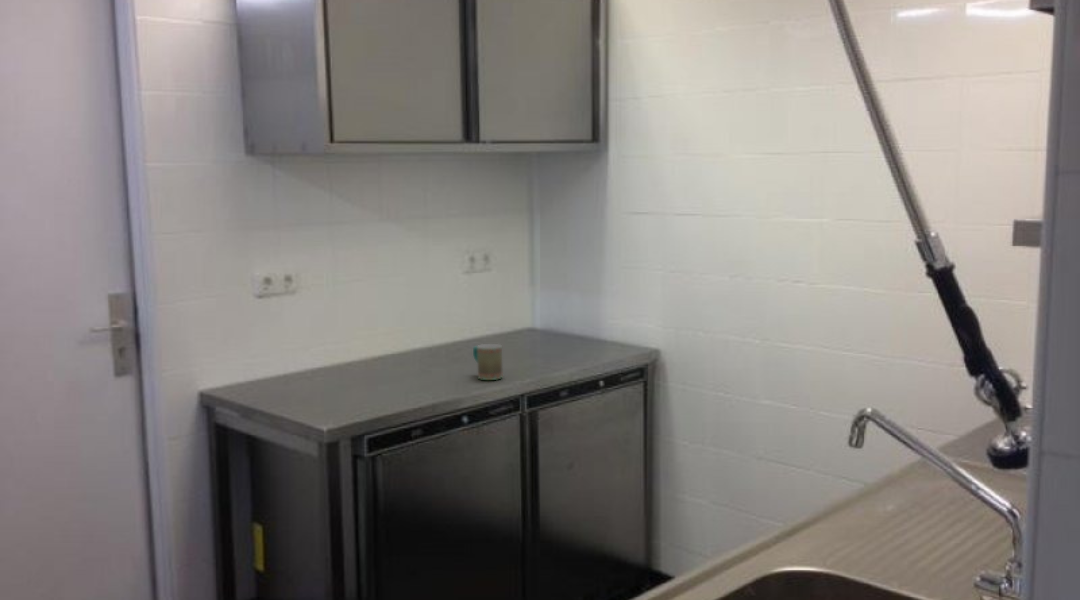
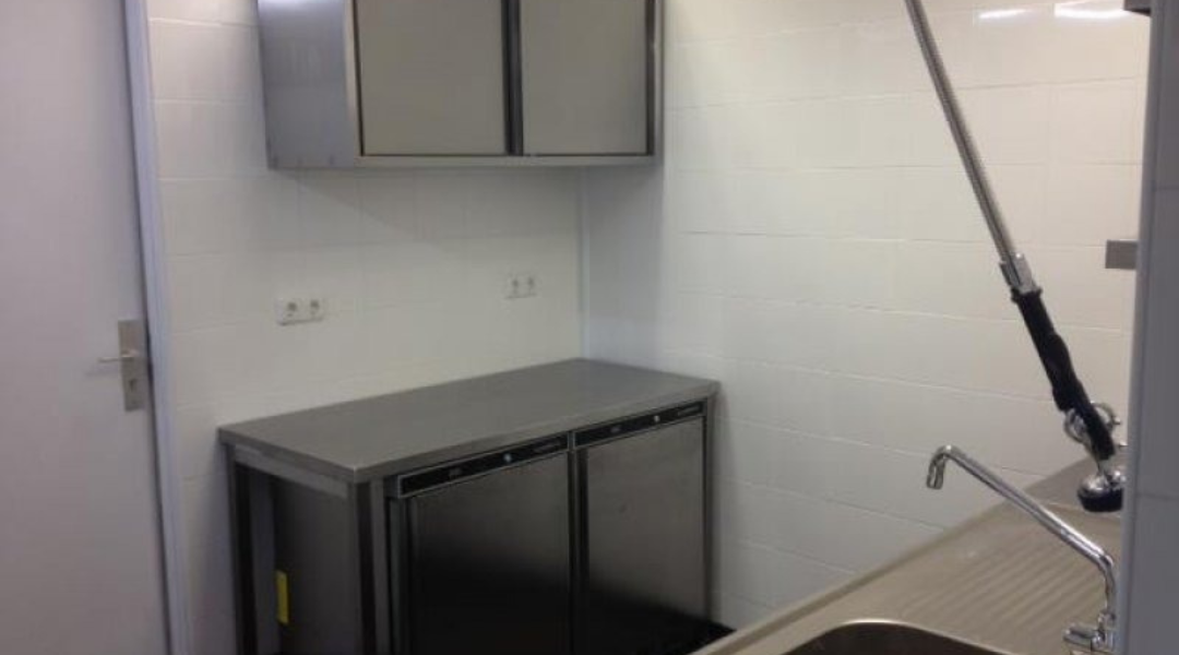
- mug (486, 361)
